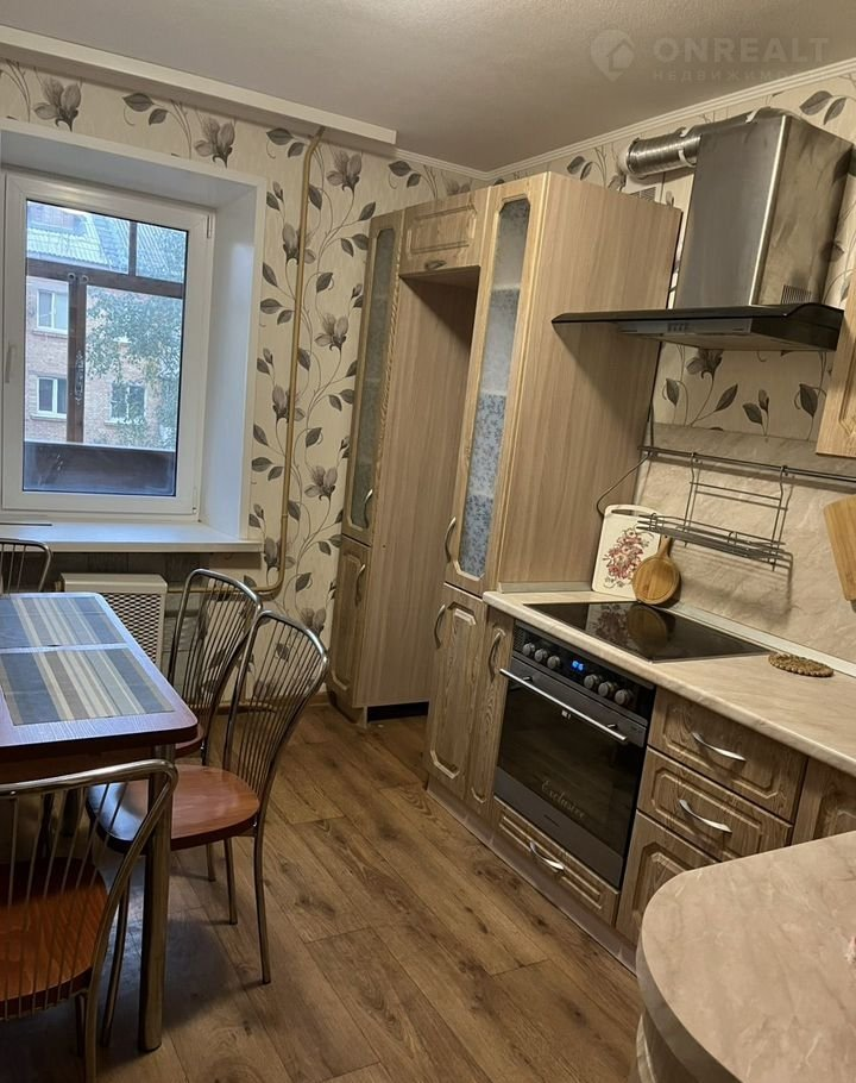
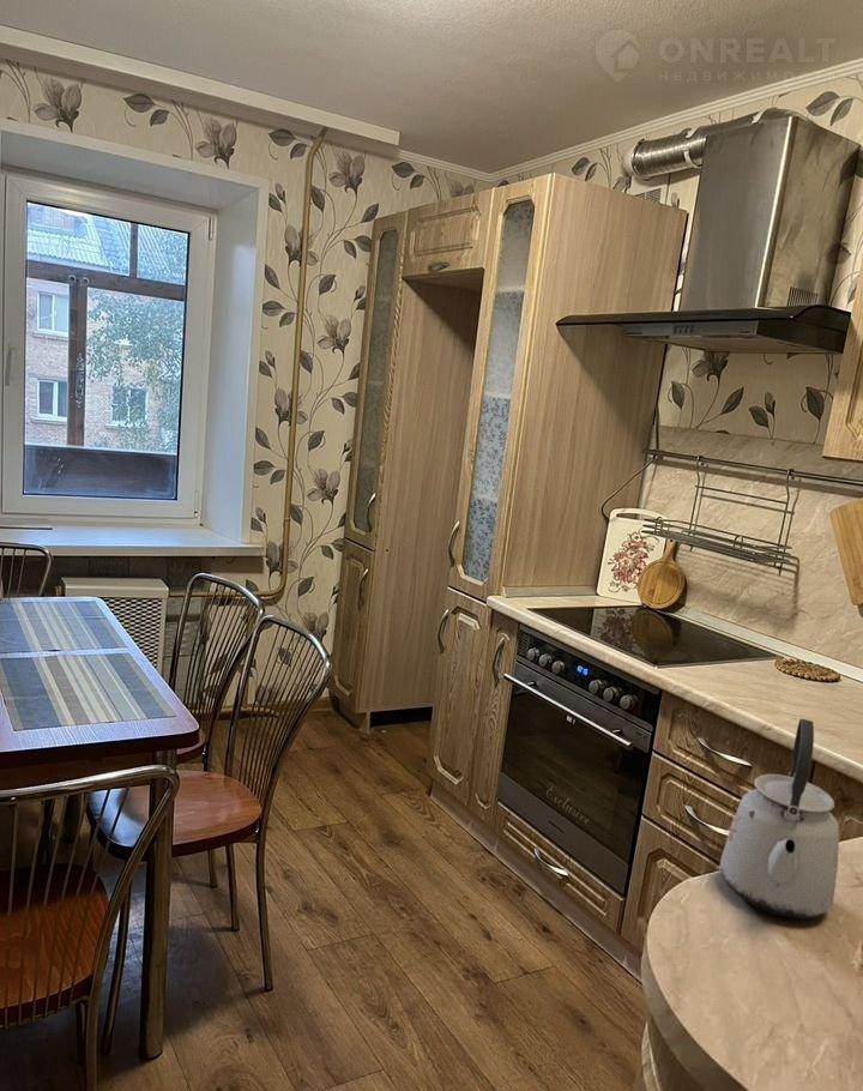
+ kettle (789, 821)
